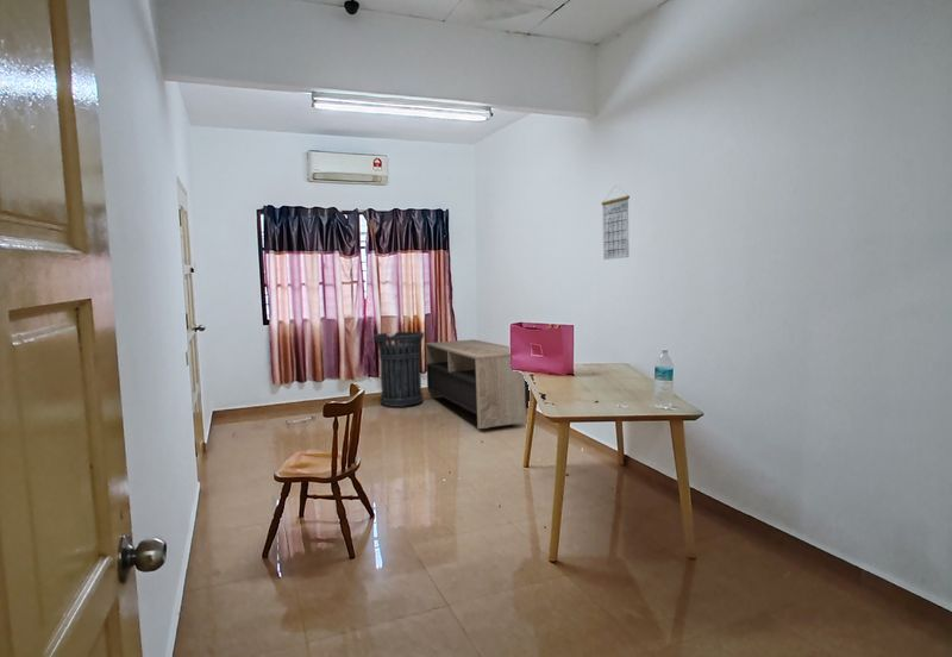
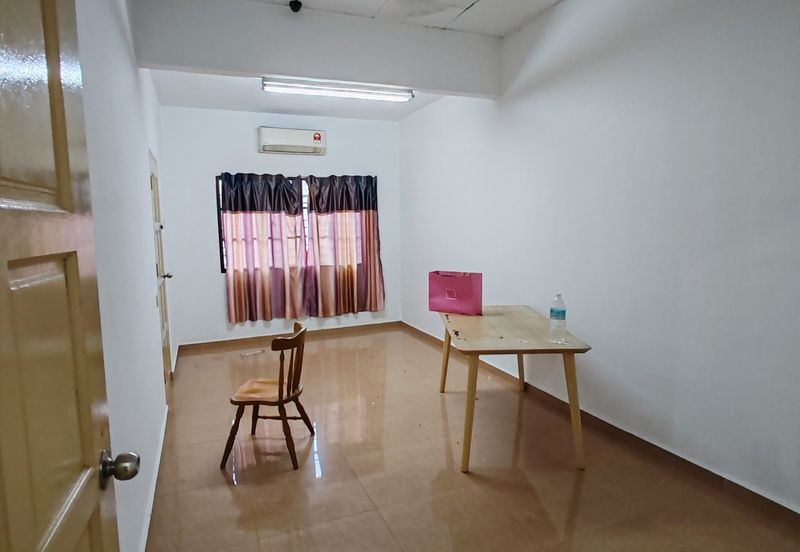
- calendar (615, 221)
- trash can (400, 368)
- tv stand (477, 377)
